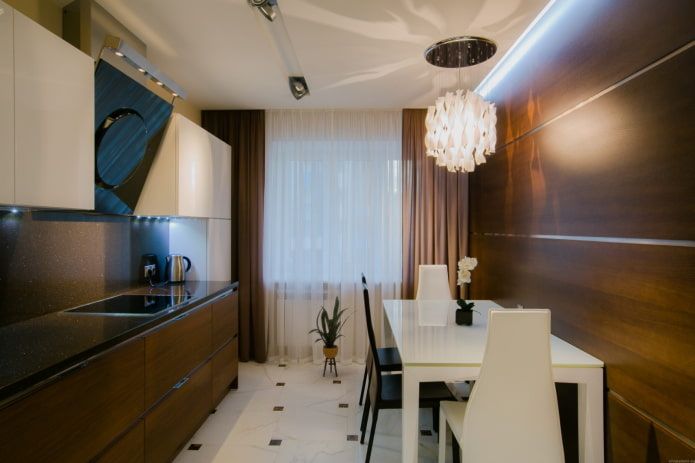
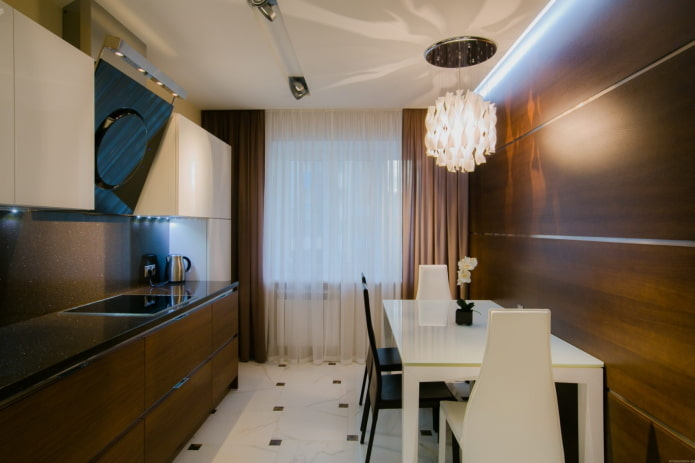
- house plant (334, 337)
